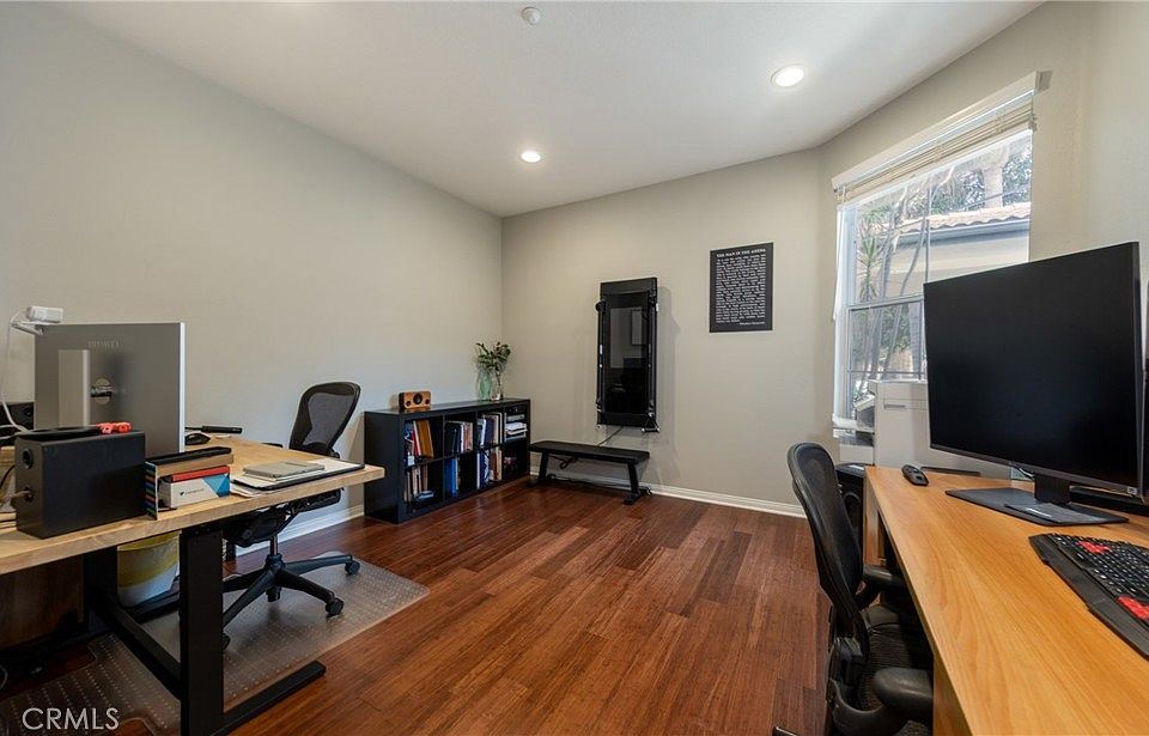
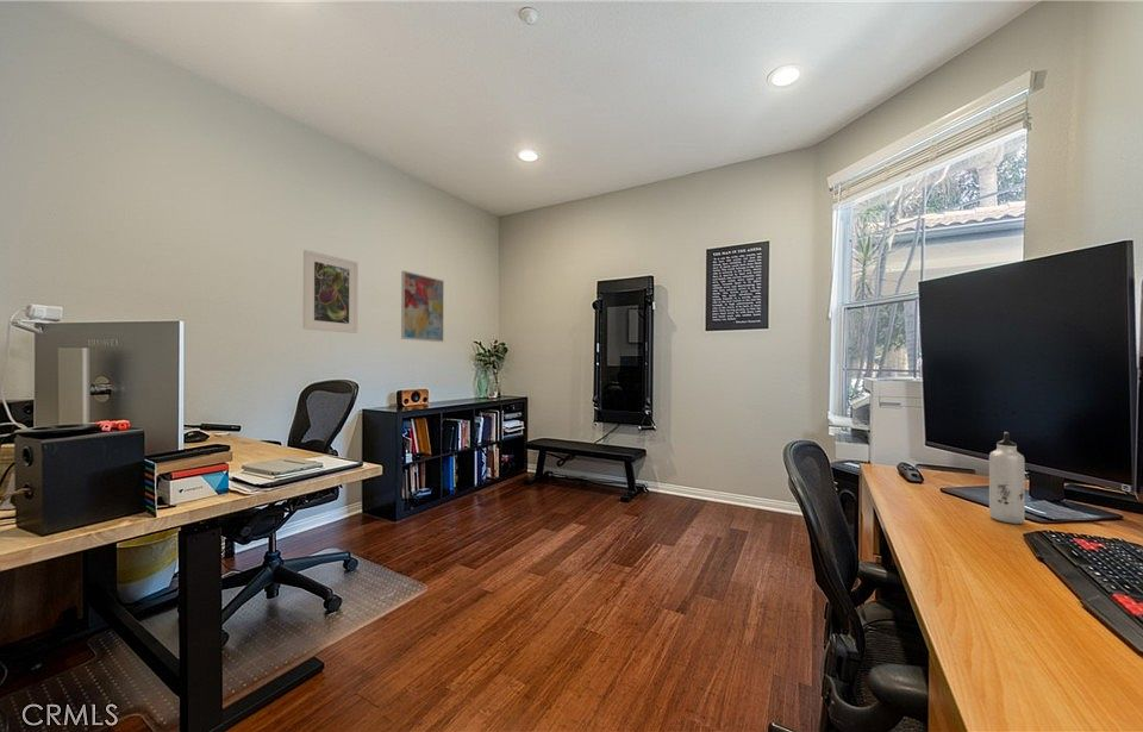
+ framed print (331, 293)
+ water bottle (1006, 475)
+ wall art (423, 307)
